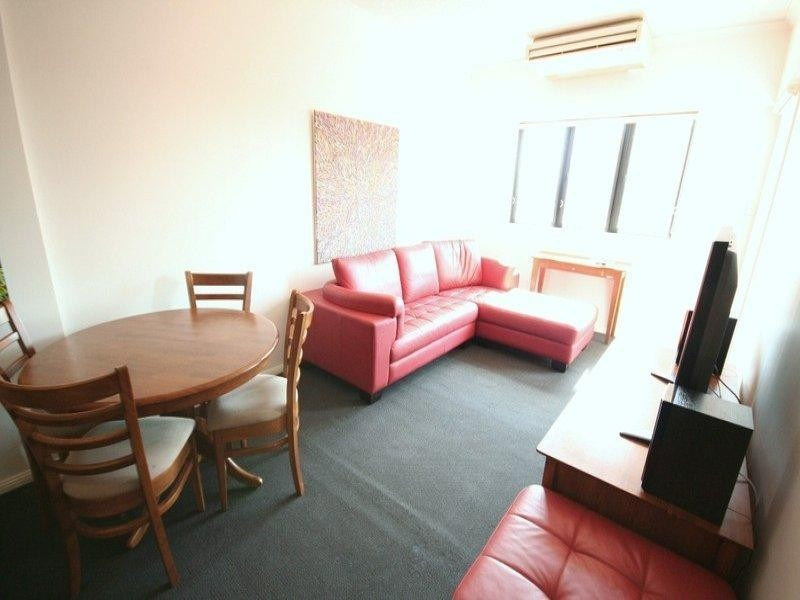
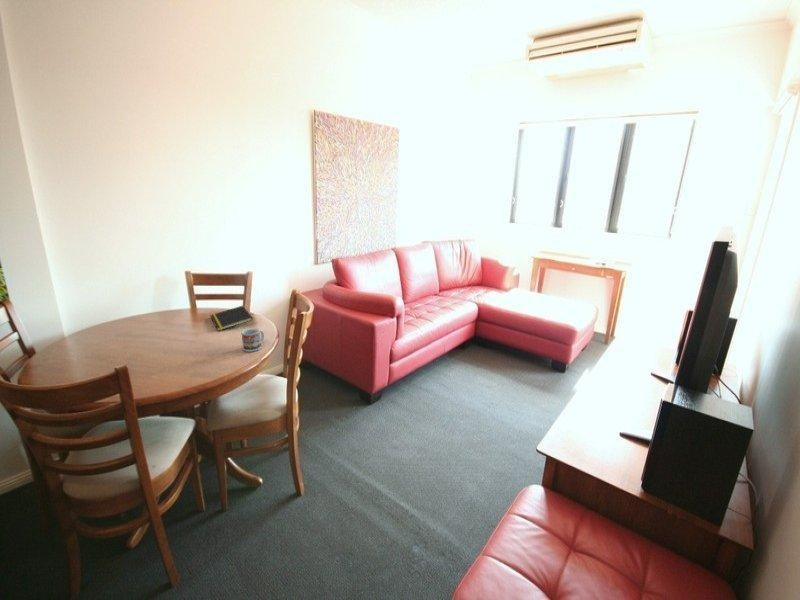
+ notepad (231, 317)
+ cup (253, 339)
